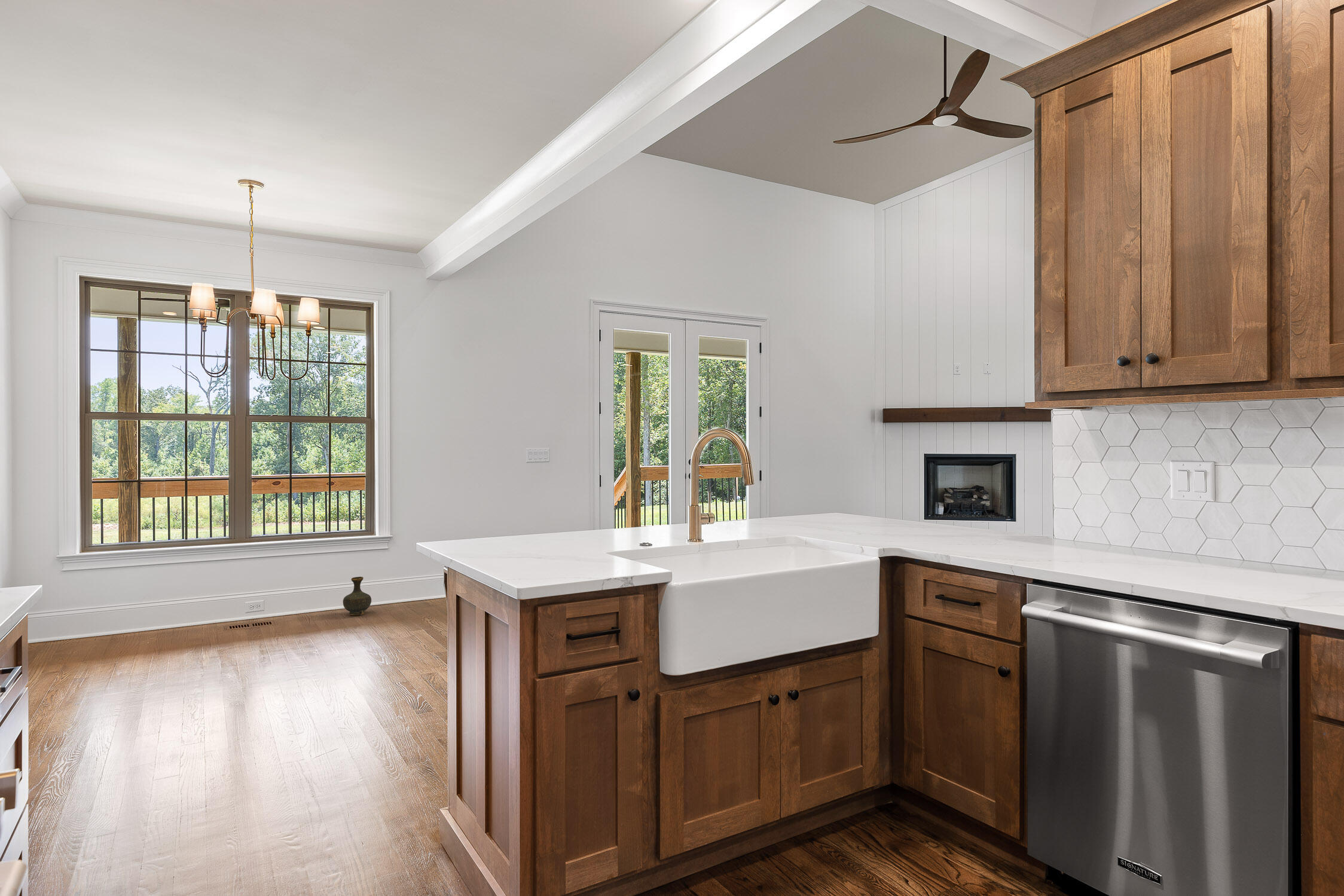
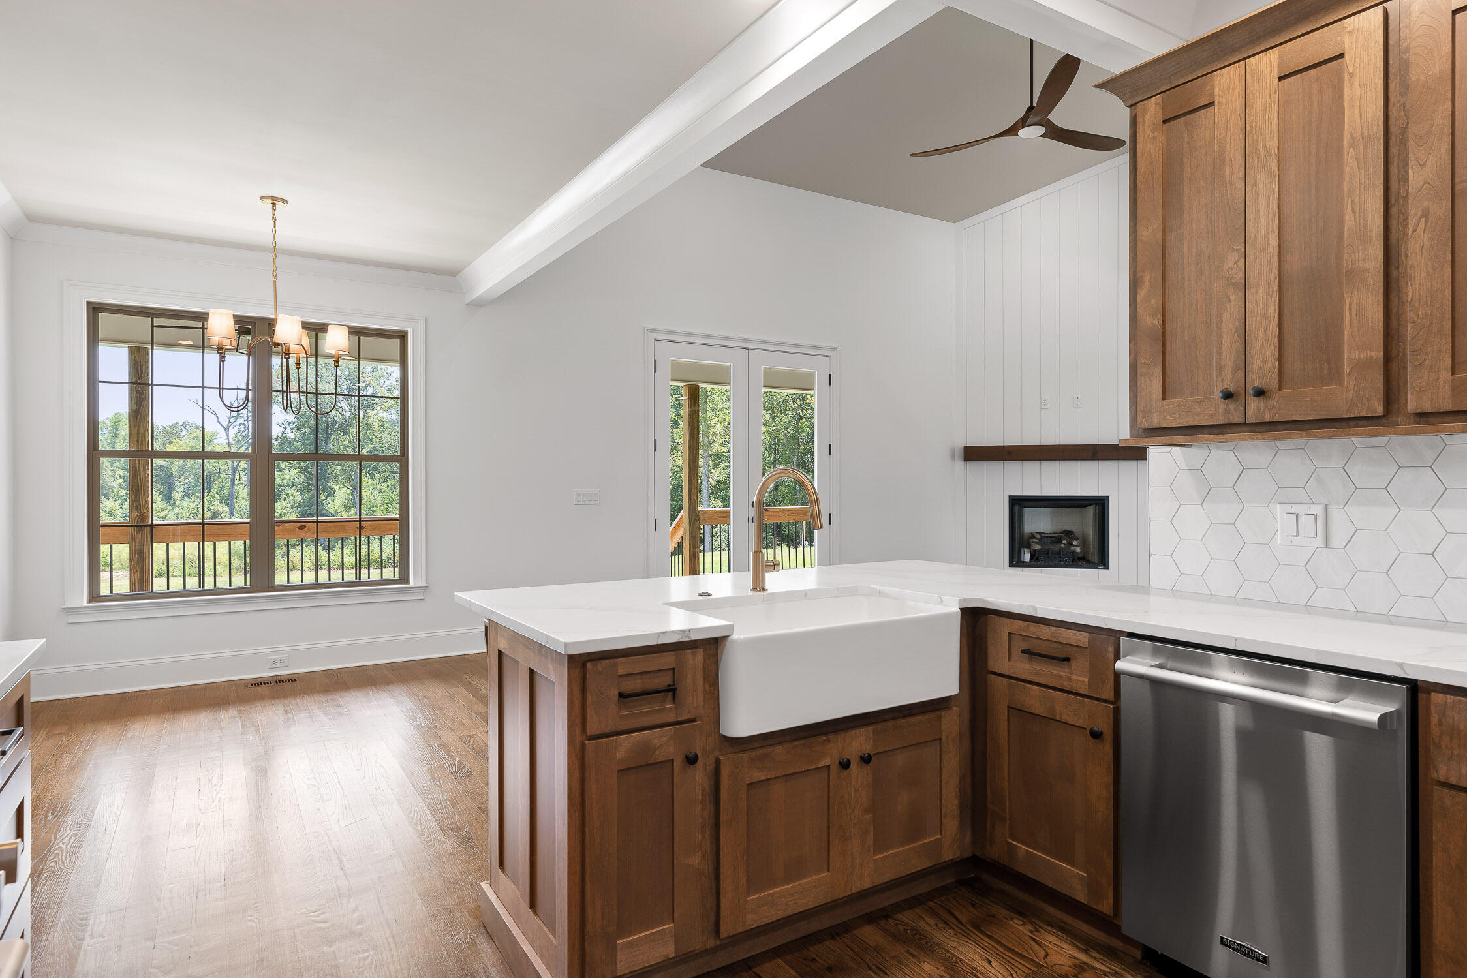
- ceramic jug (357, 595)
